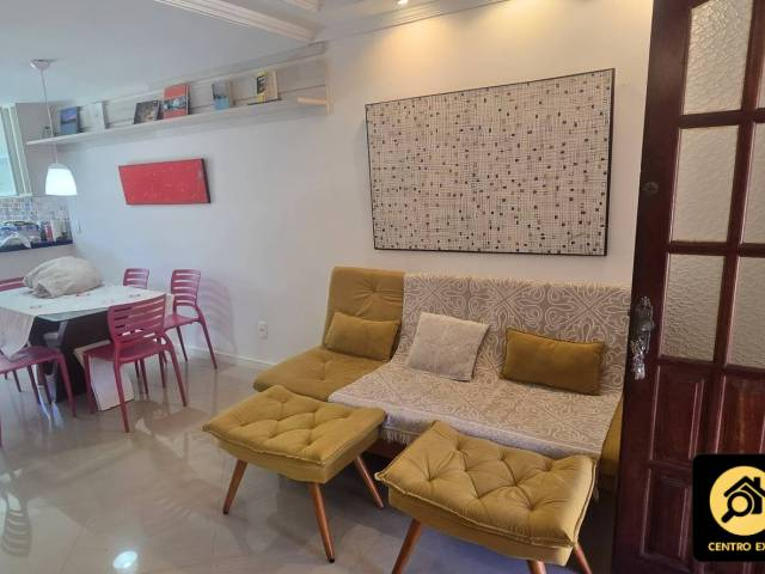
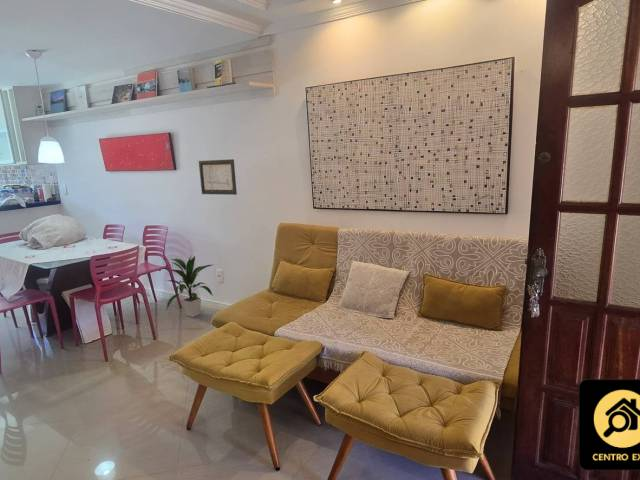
+ indoor plant (187, 285)
+ wall art (217, 177)
